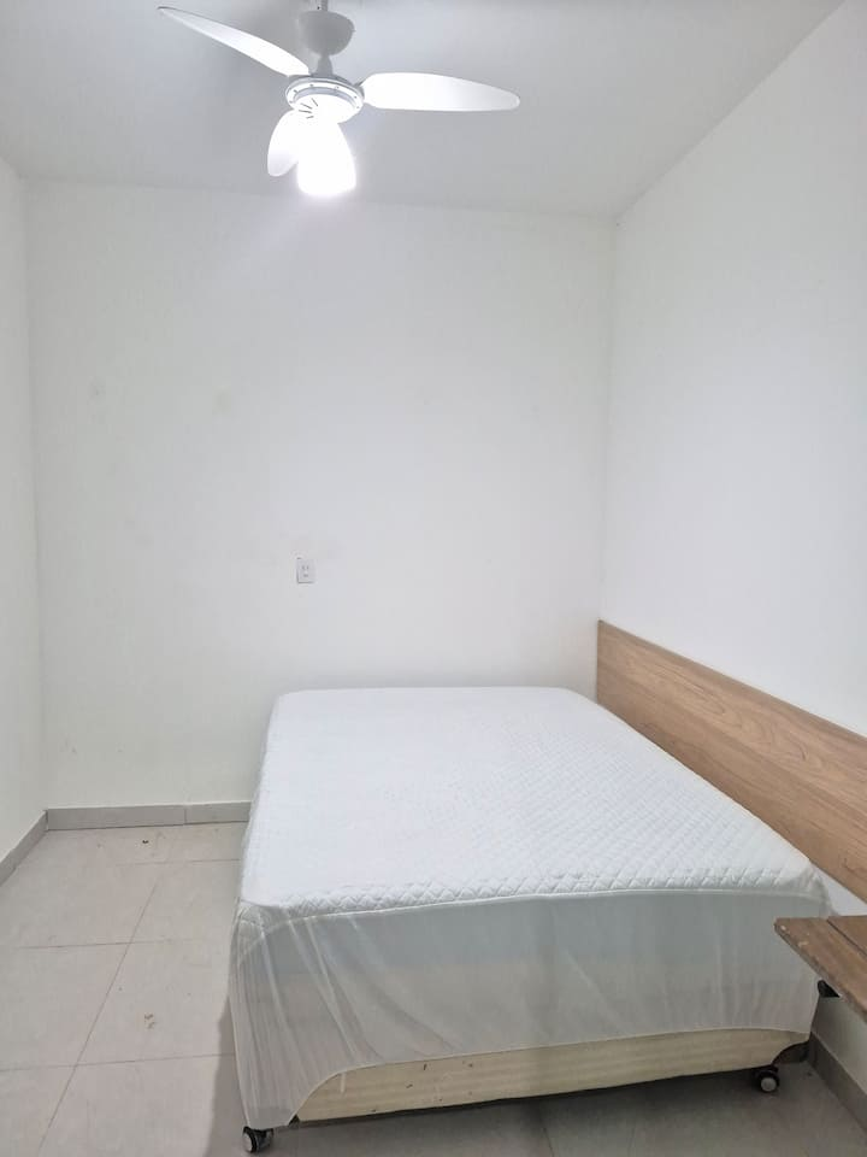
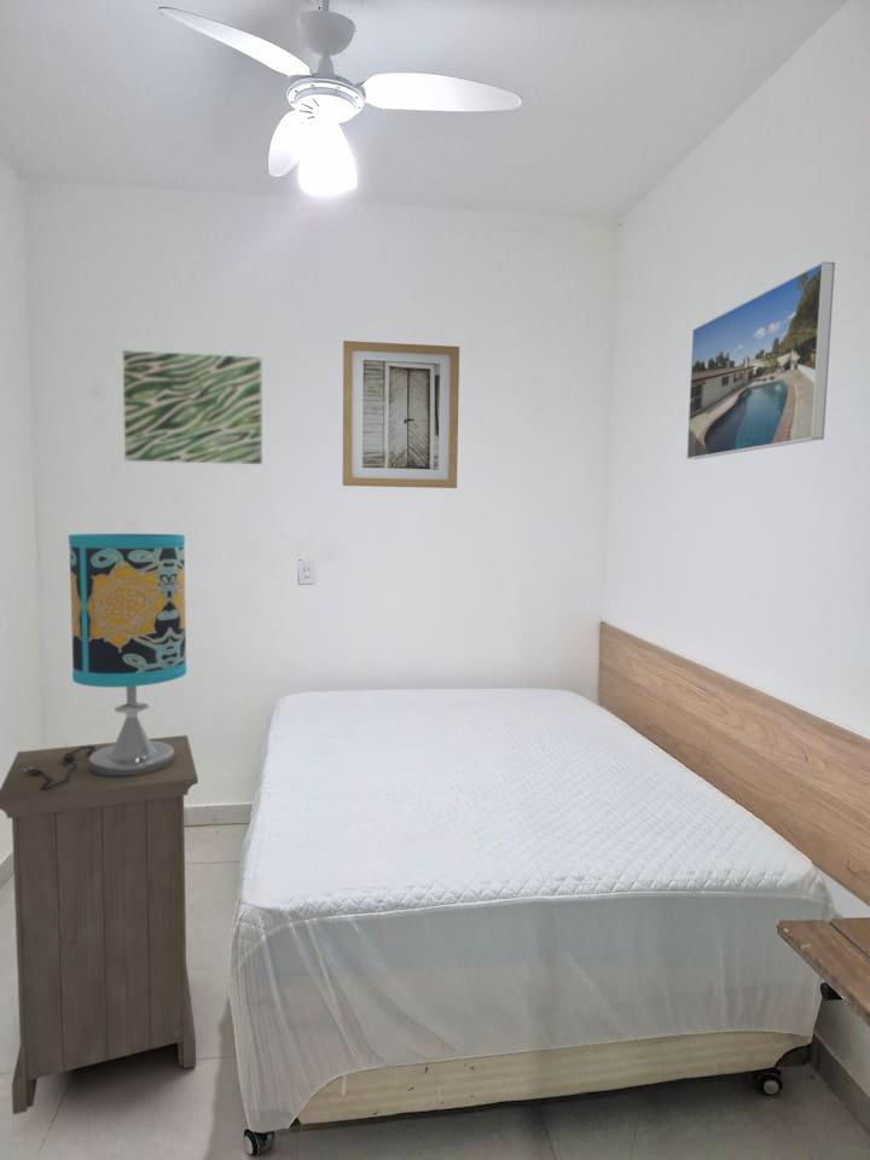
+ table lamp (105, 651)
+ wall art (193, 408)
+ wall art (400, 416)
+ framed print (748, 376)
+ nightstand (106, 904)
